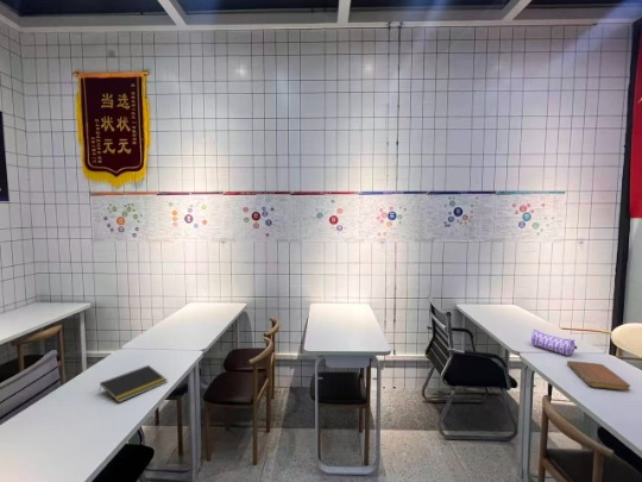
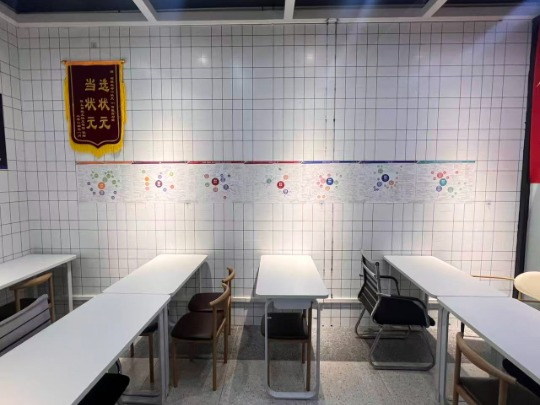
- pencil case (552, 342)
- notepad (134, 382)
- notebook (596, 374)
